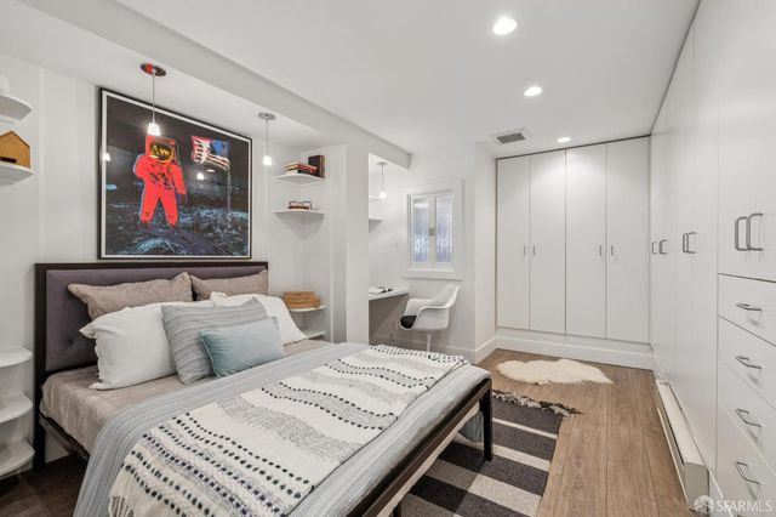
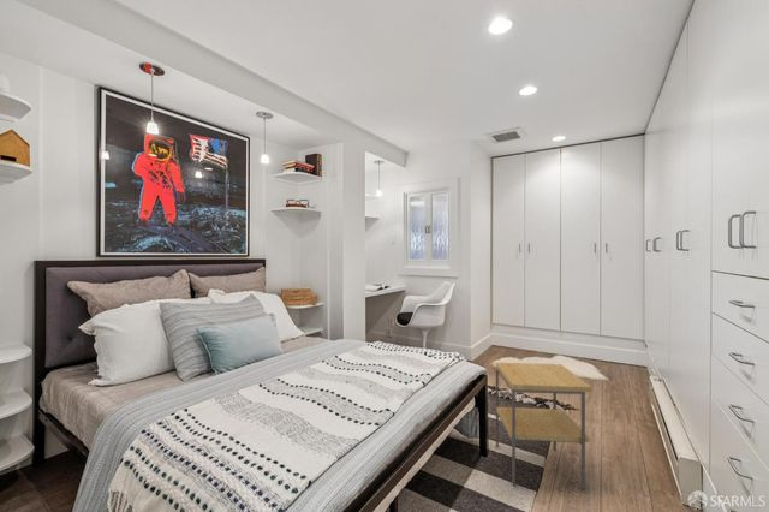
+ side table (538, 419)
